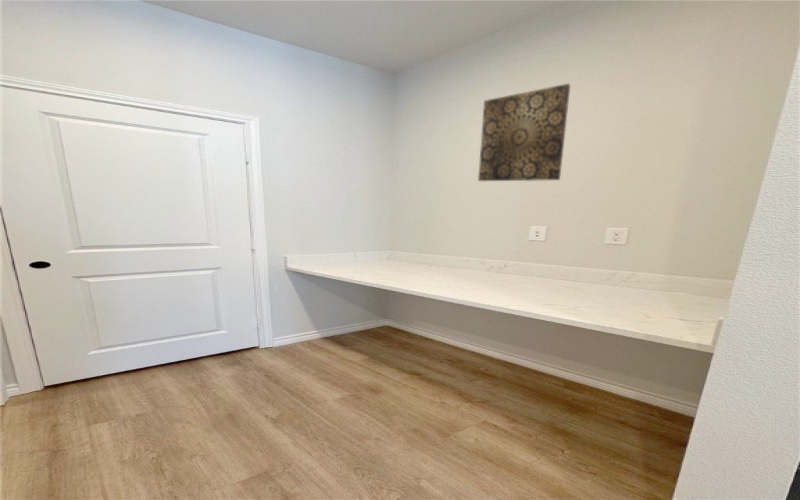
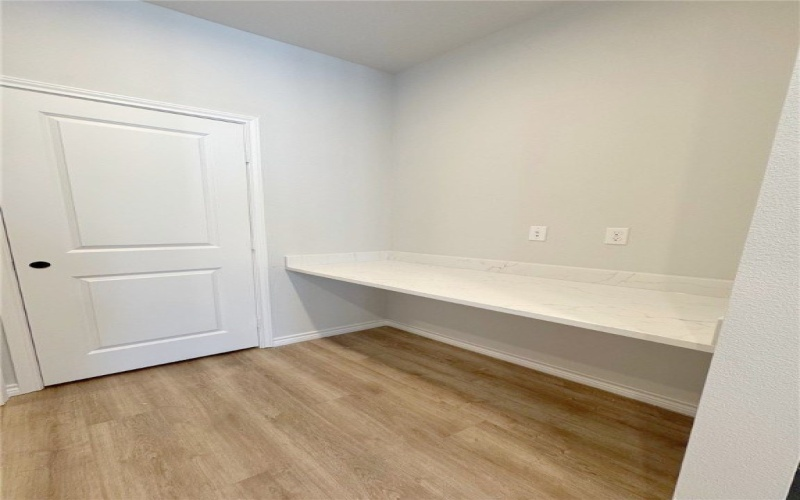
- wall art (519, 137)
